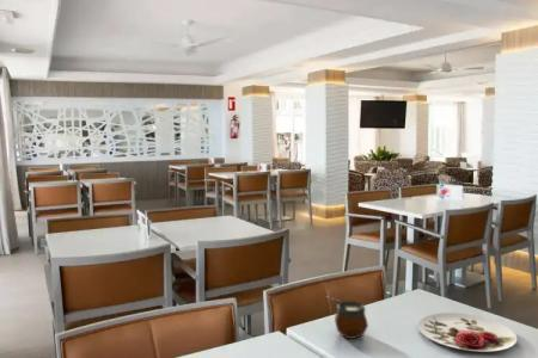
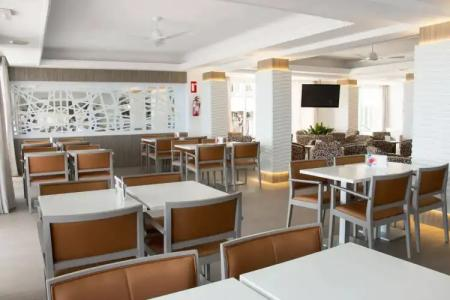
- gourd (346, 314)
- plate (465, 329)
